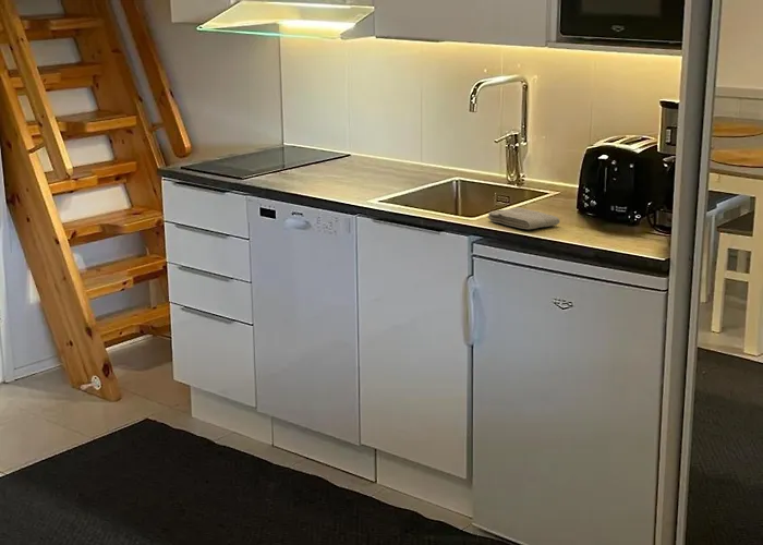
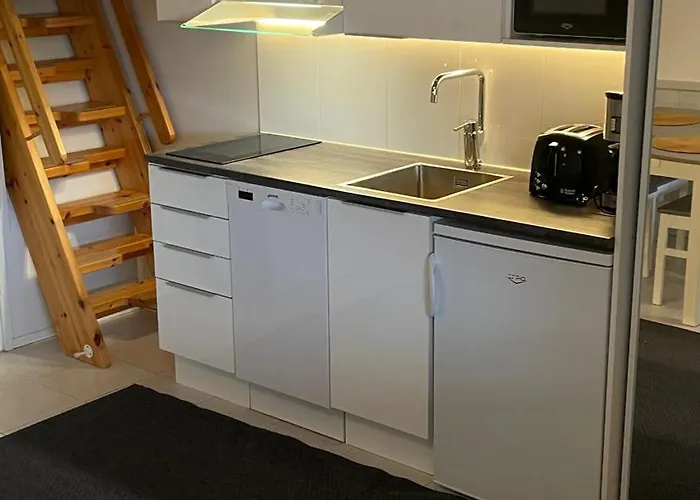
- washcloth (522, 217)
